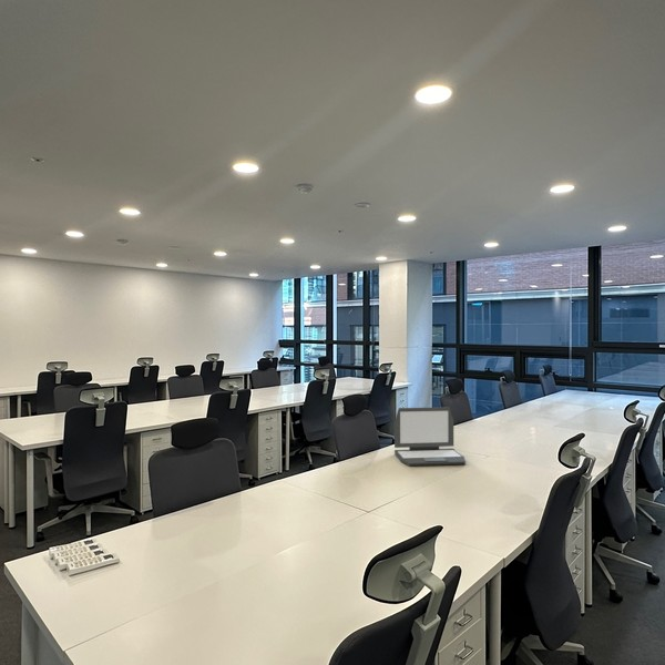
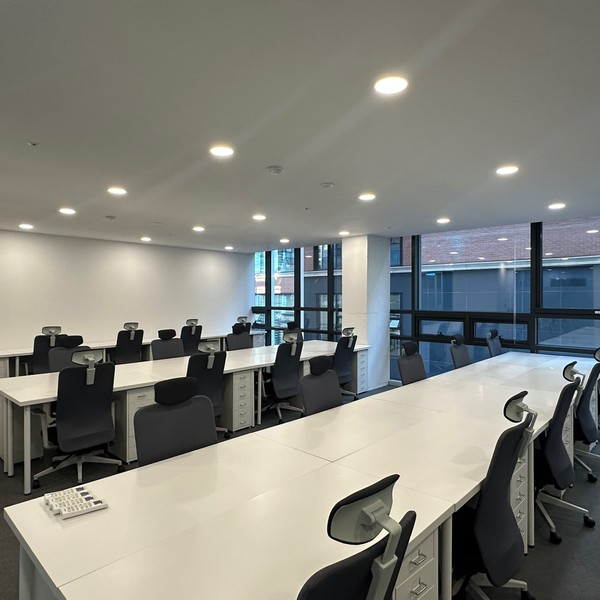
- laptop (430, 434)
